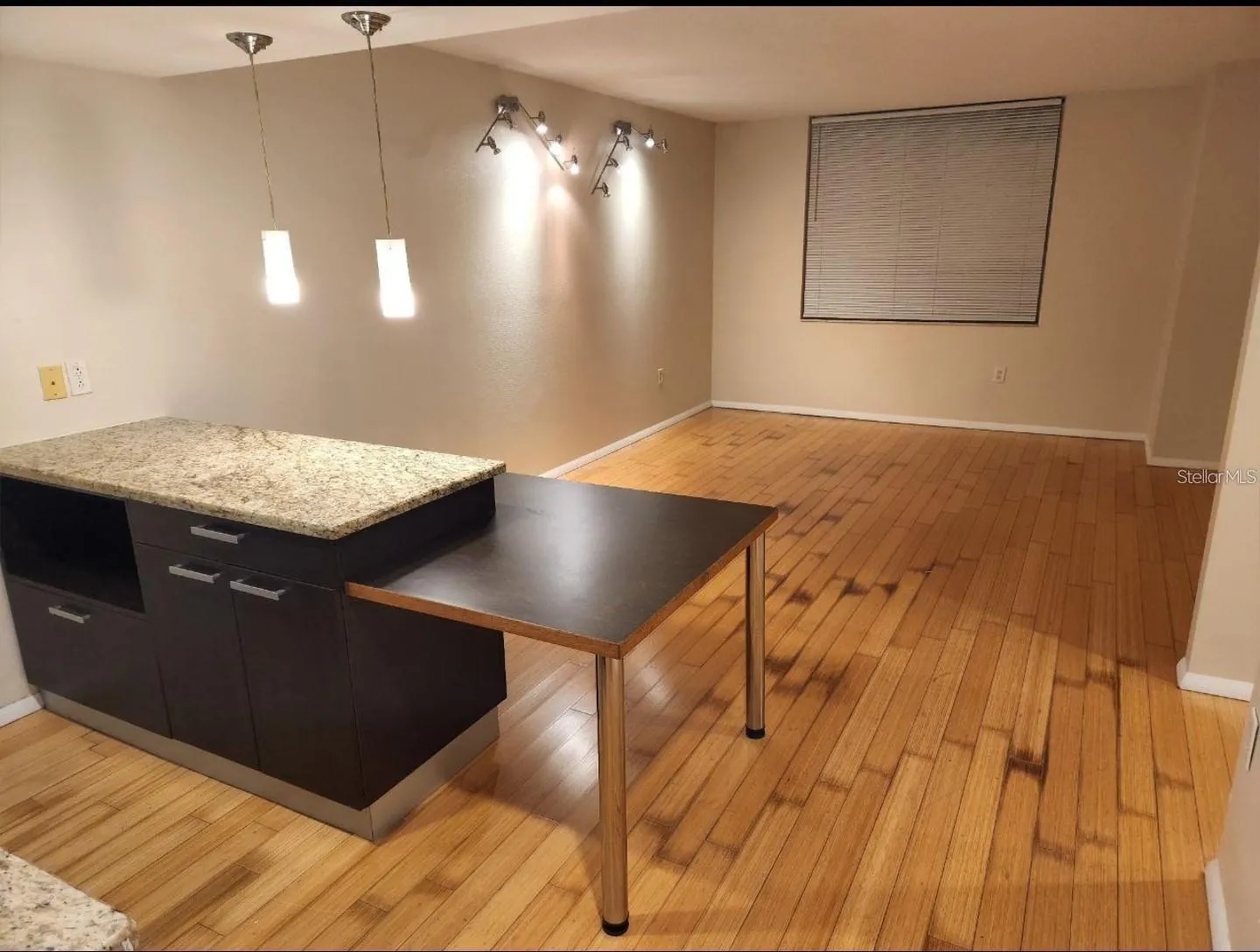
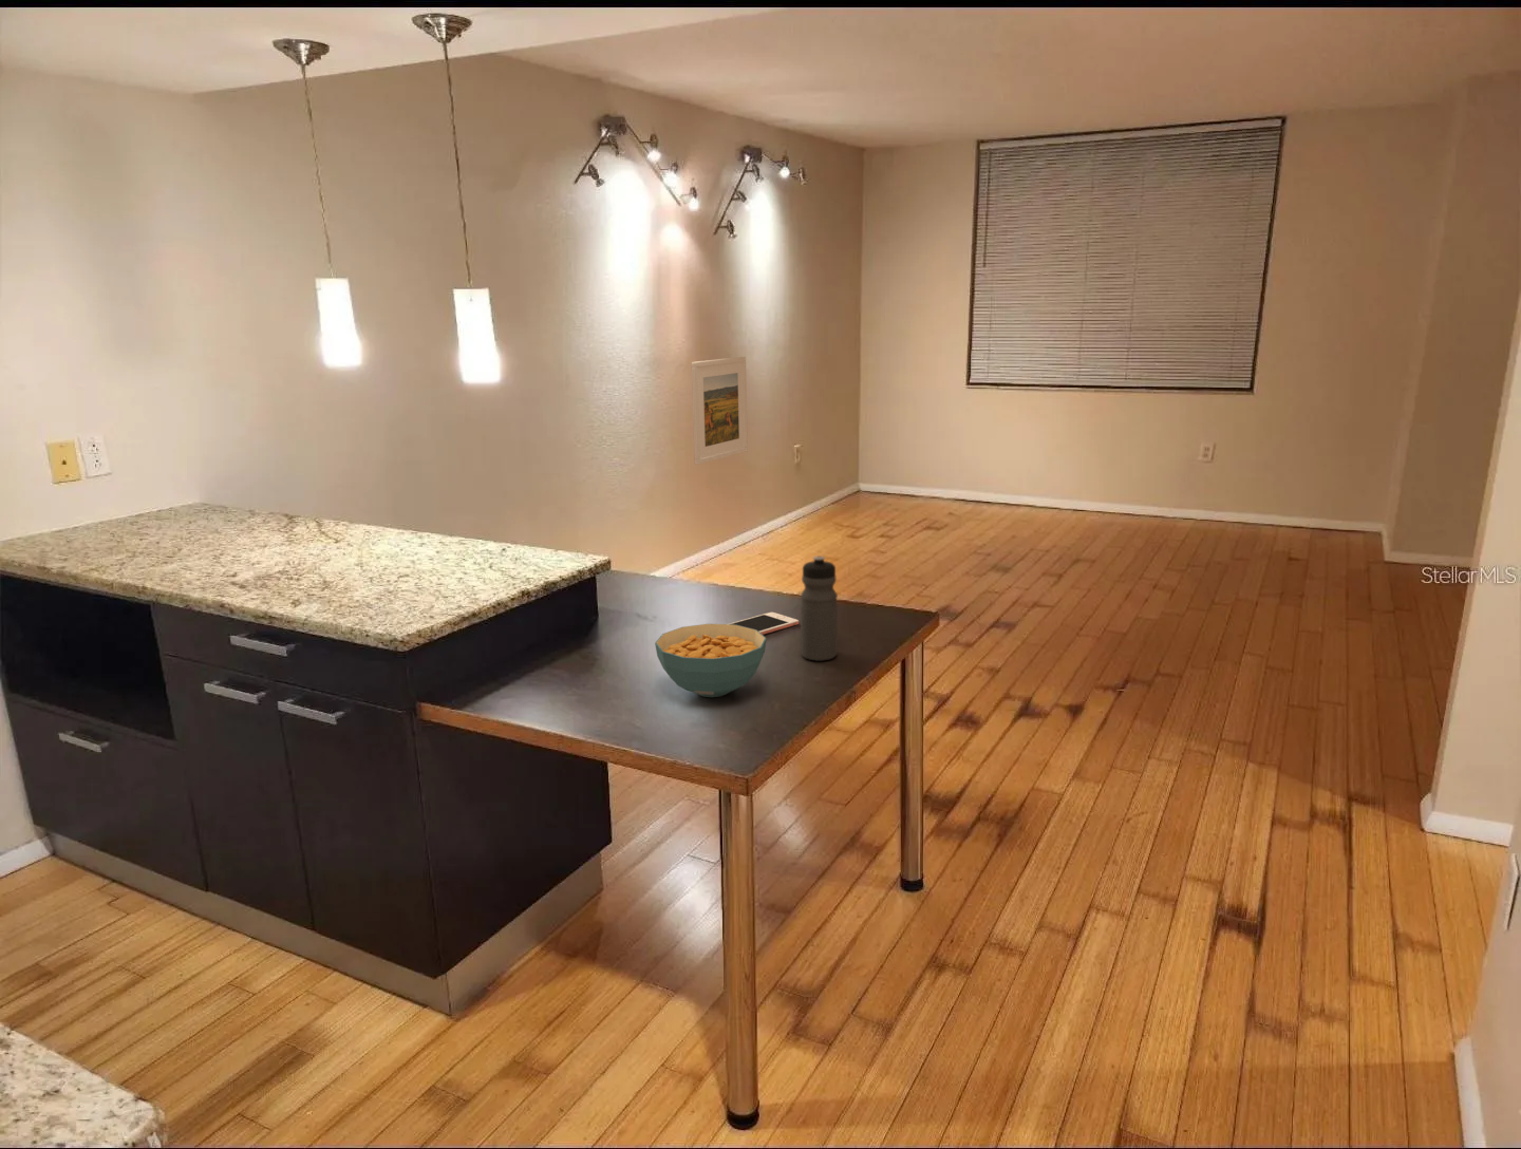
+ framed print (721, 409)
+ cell phone (754, 626)
+ cereal bowl (711, 665)
+ water bottle (818, 606)
